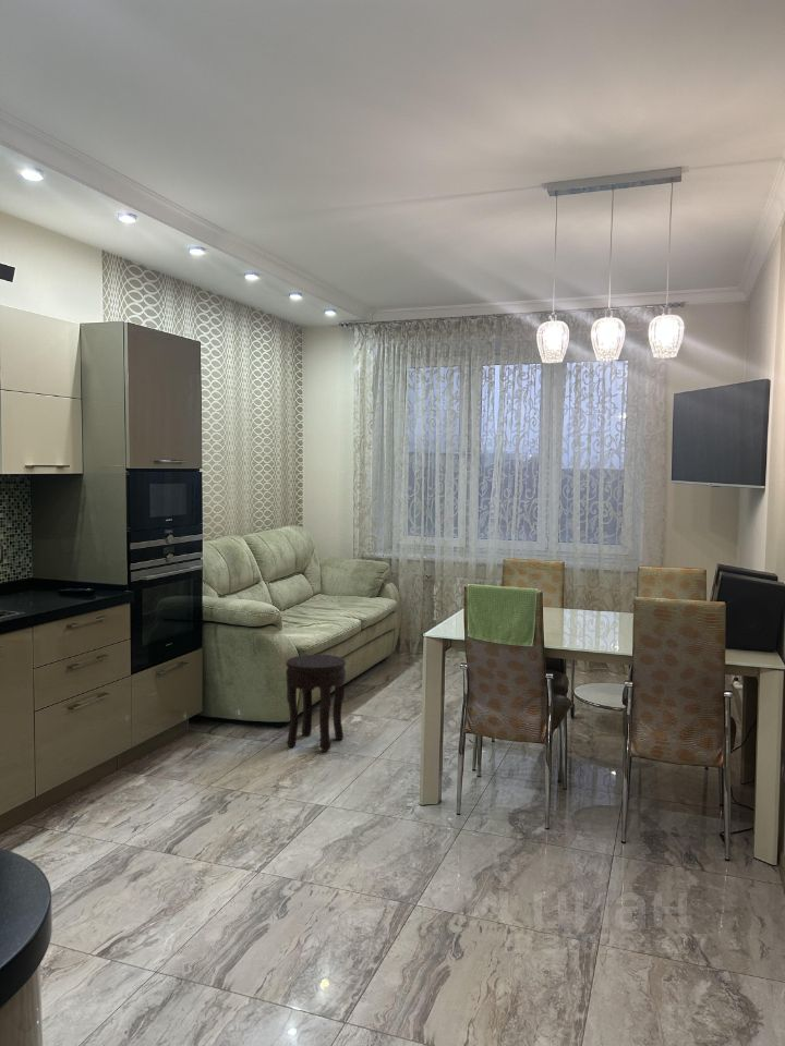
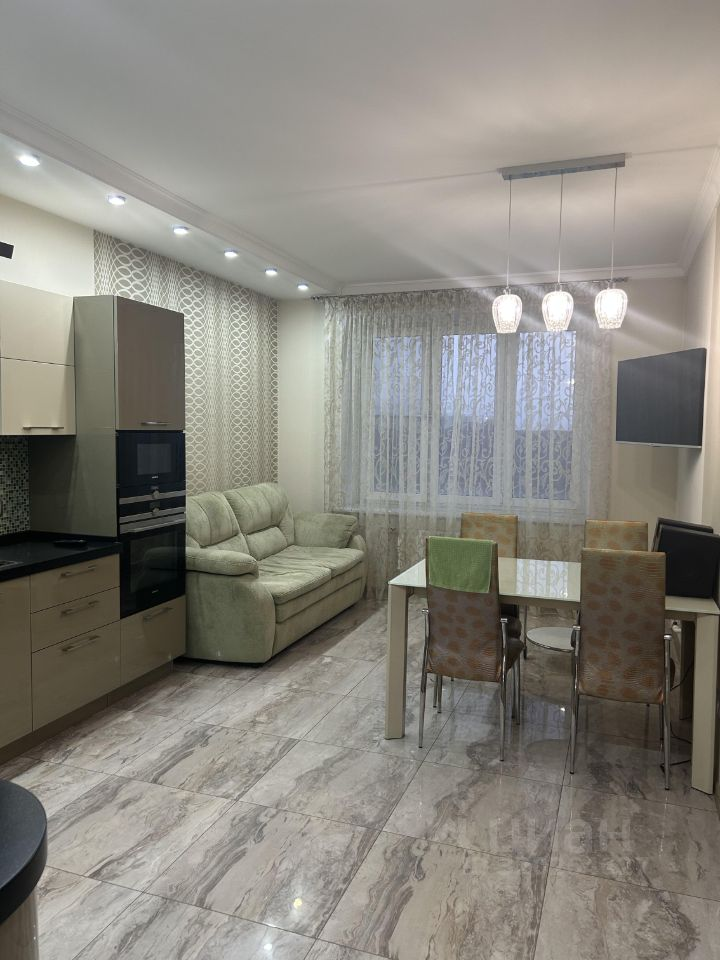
- side table (311, 702)
